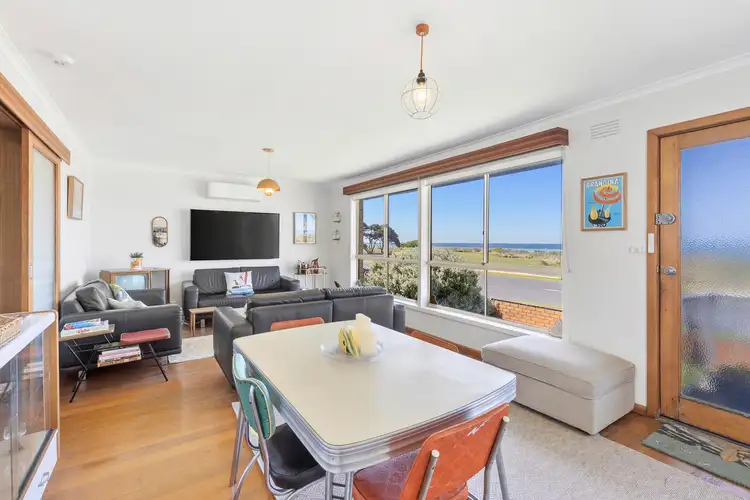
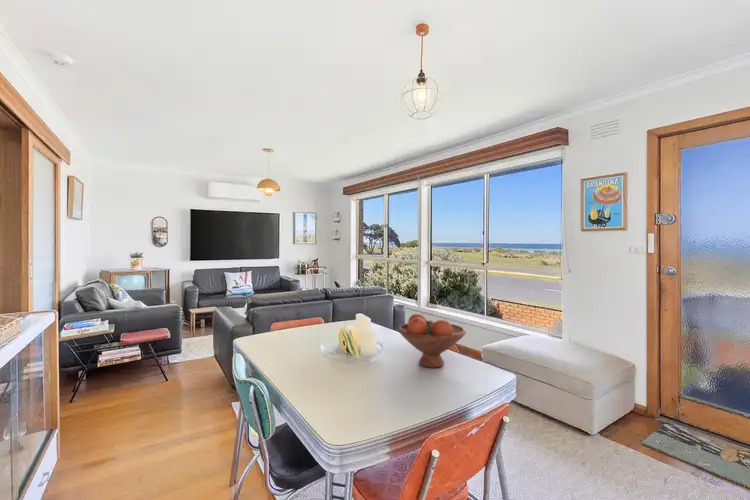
+ fruit bowl (431, 339)
